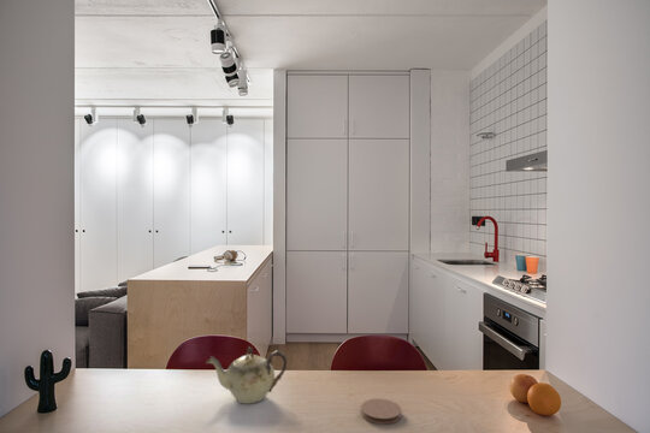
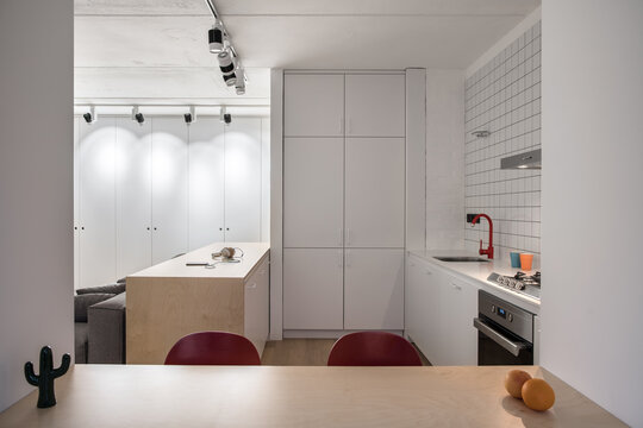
- coaster (380, 410)
- teapot (246, 372)
